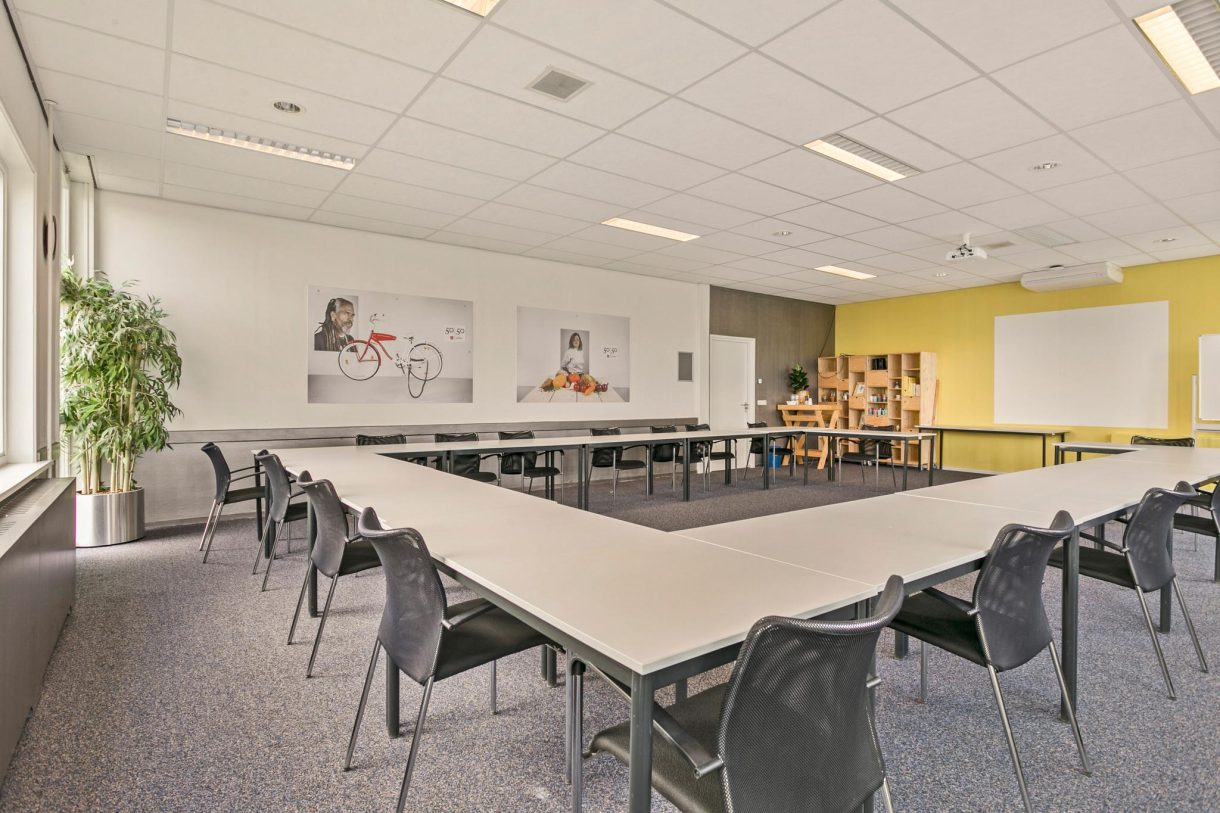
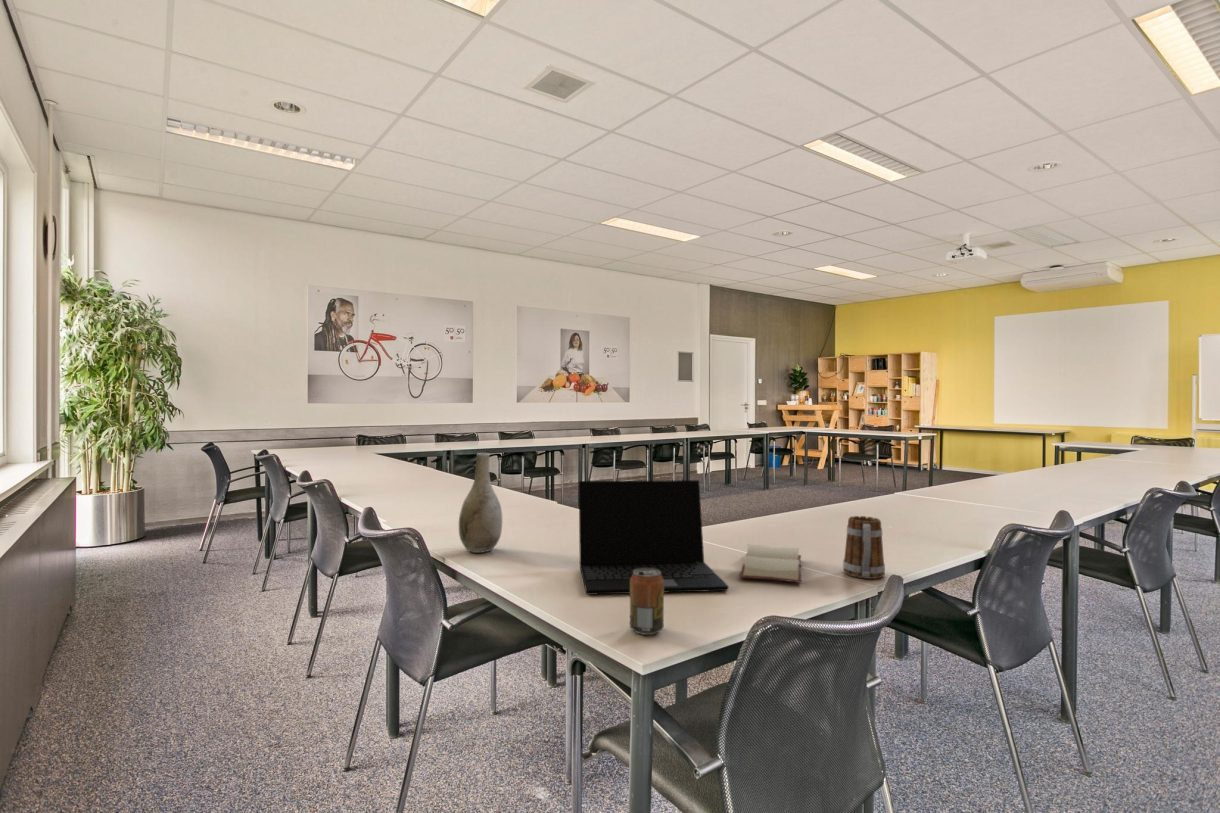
+ mug (864, 548)
+ beverage can (646, 600)
+ hardback book (772, 560)
+ laptop (647, 531)
+ vase (480, 501)
